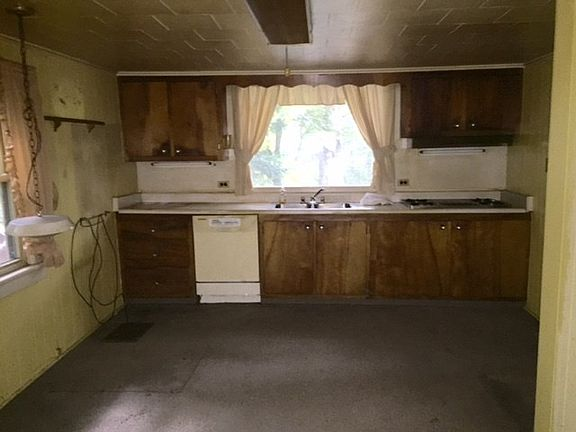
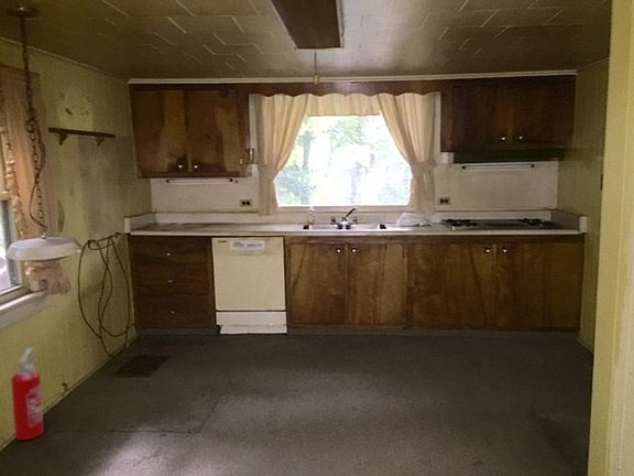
+ fire extinguisher (28, 391)
